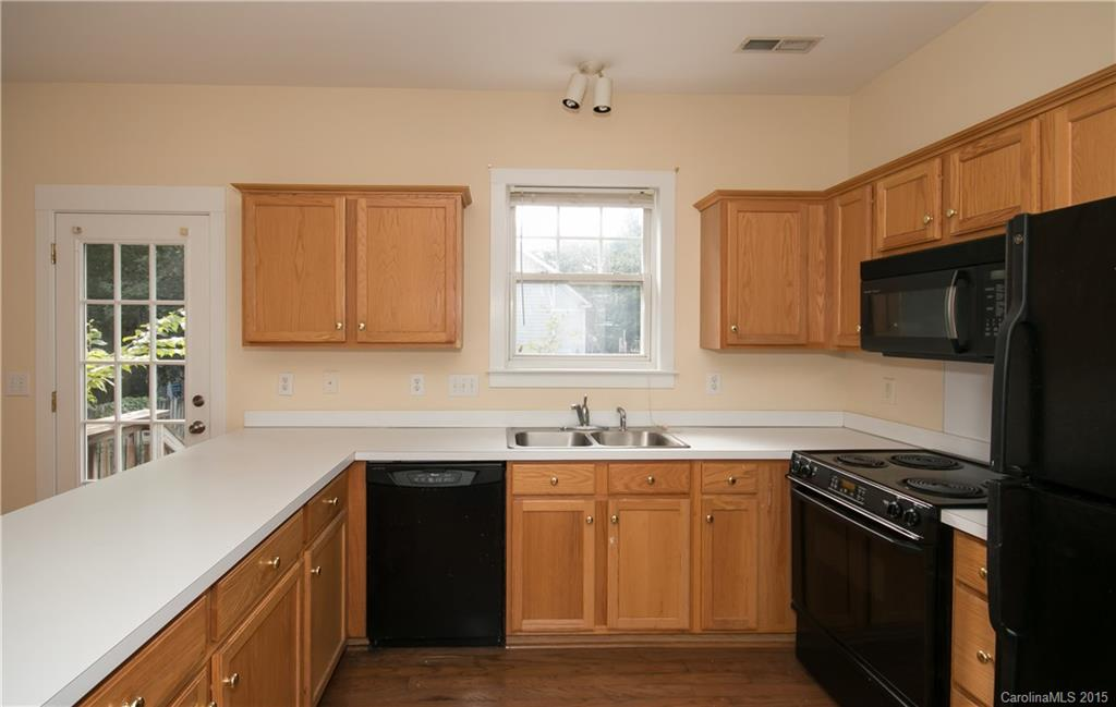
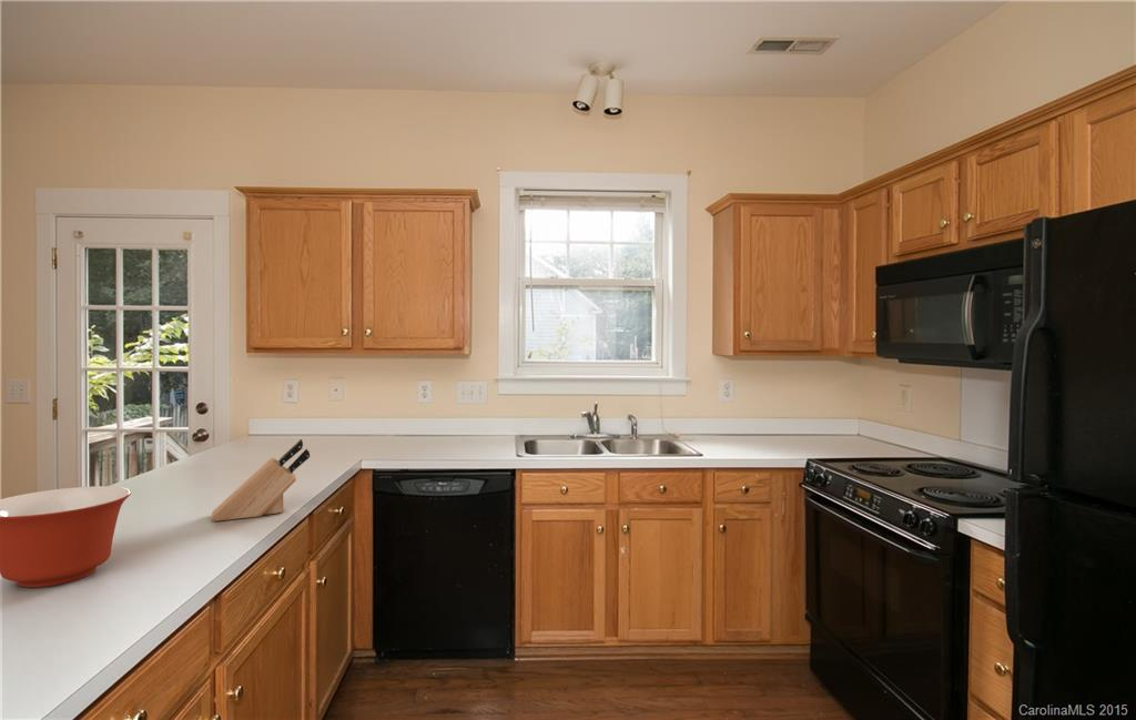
+ knife block (262, 477)
+ mixing bowl (57, 537)
